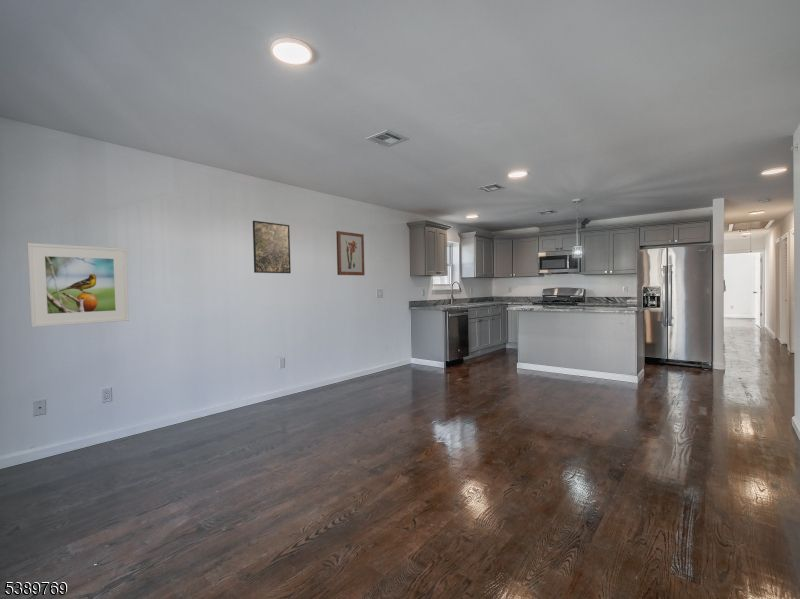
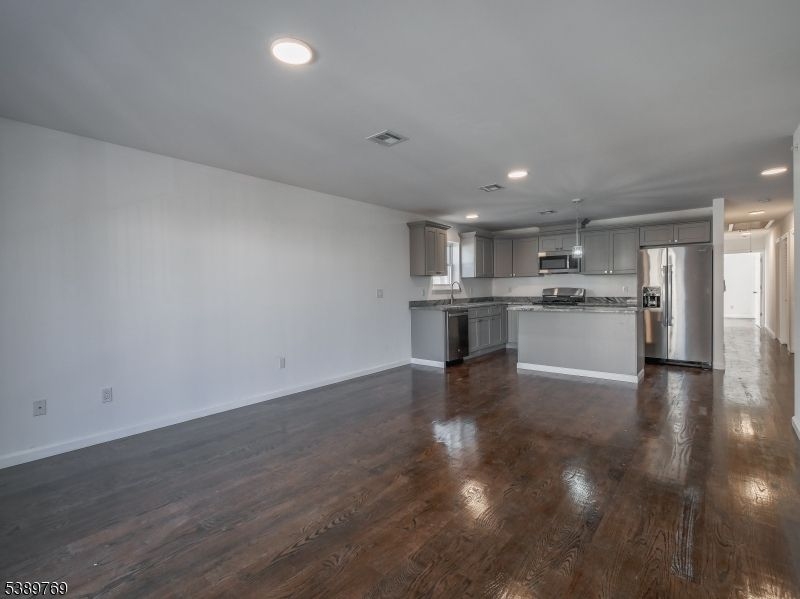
- wall art (350, 254)
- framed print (272, 248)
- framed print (82, 284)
